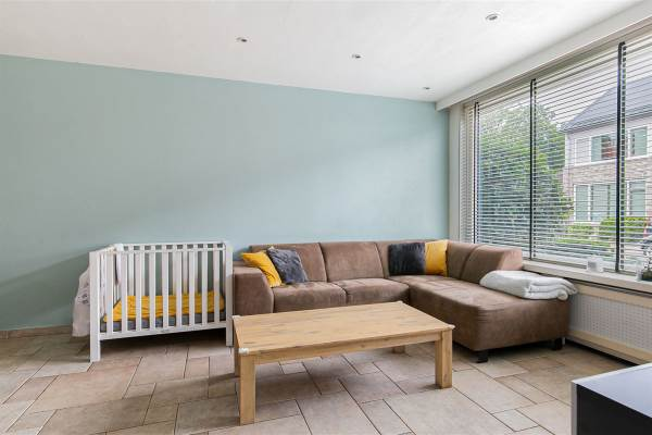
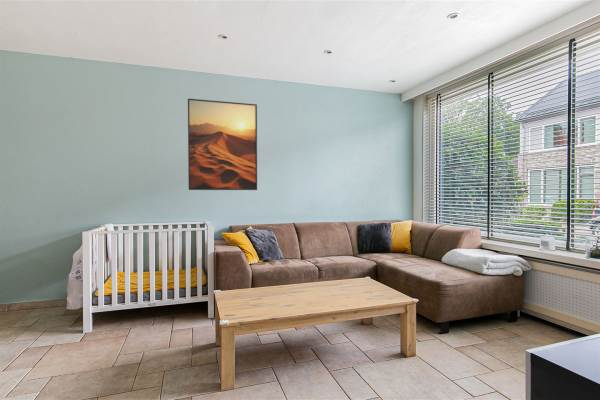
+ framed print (223, 145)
